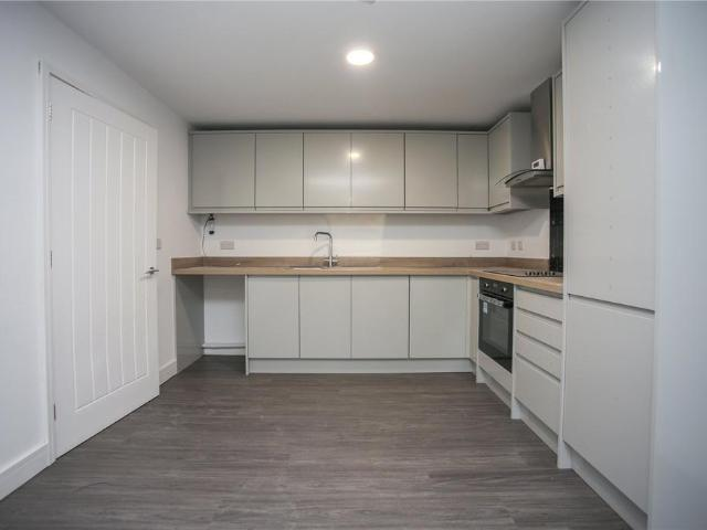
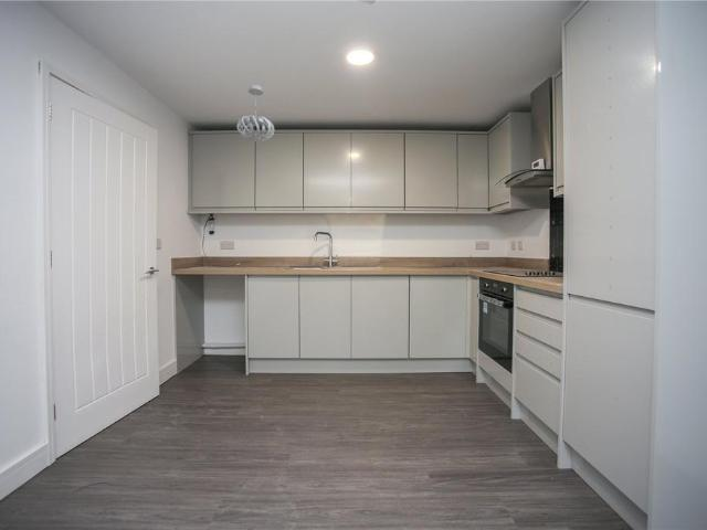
+ pendant light (255, 114)
